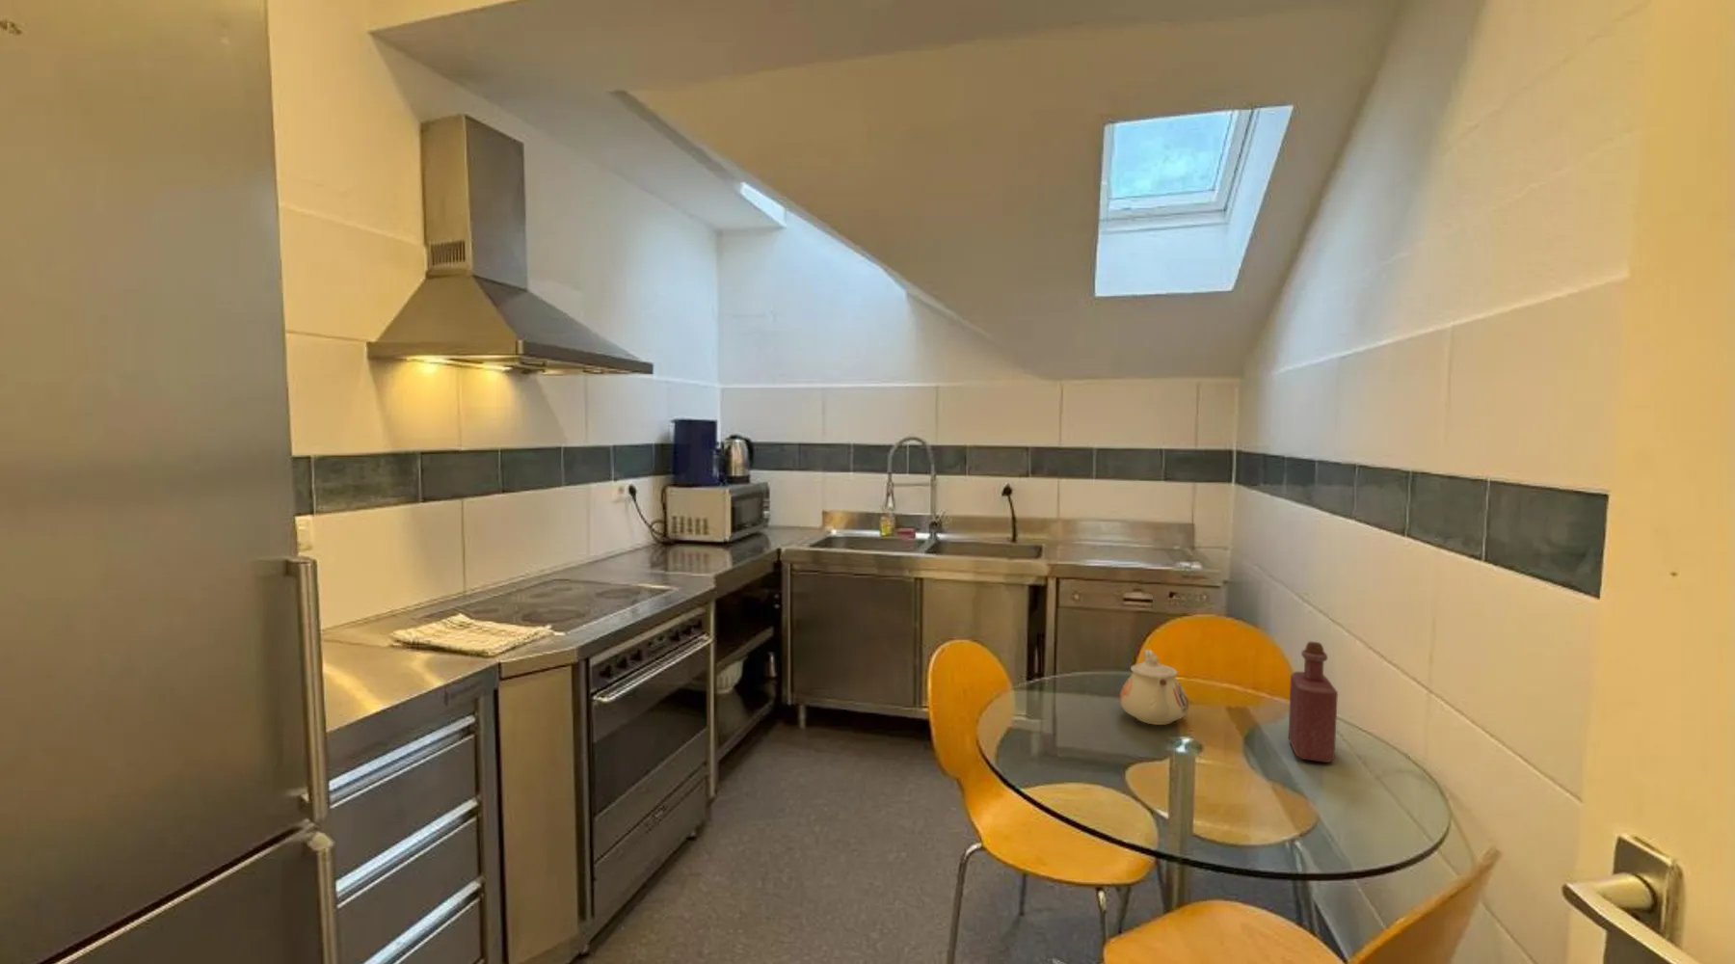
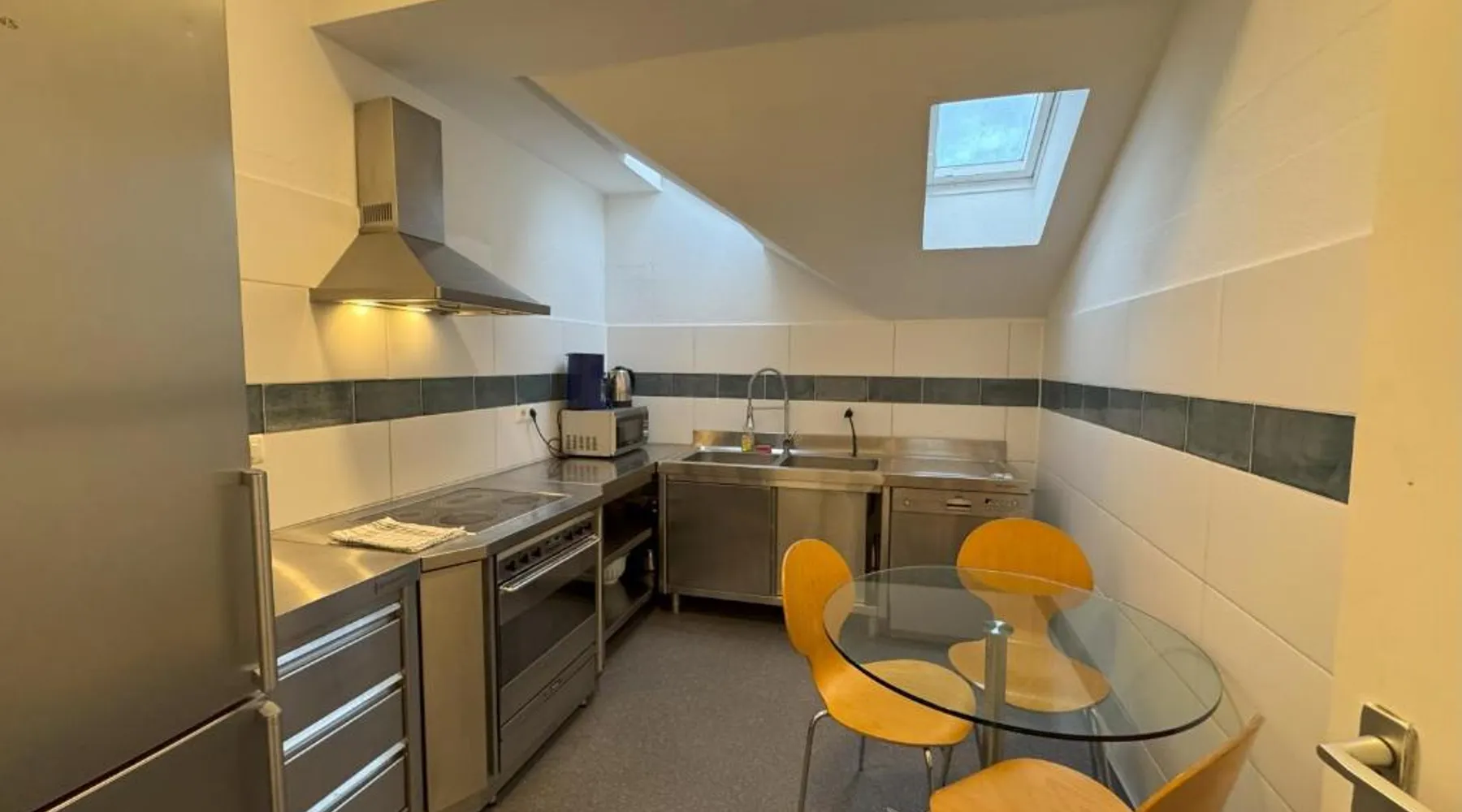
- teapot (1154, 685)
- bottle (1311, 698)
